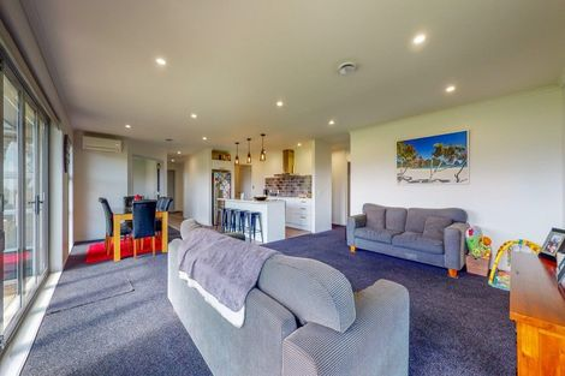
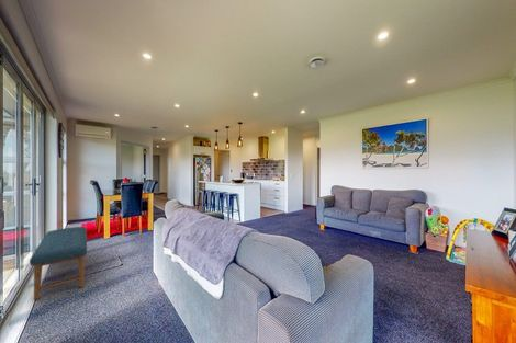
+ bench (64, 254)
